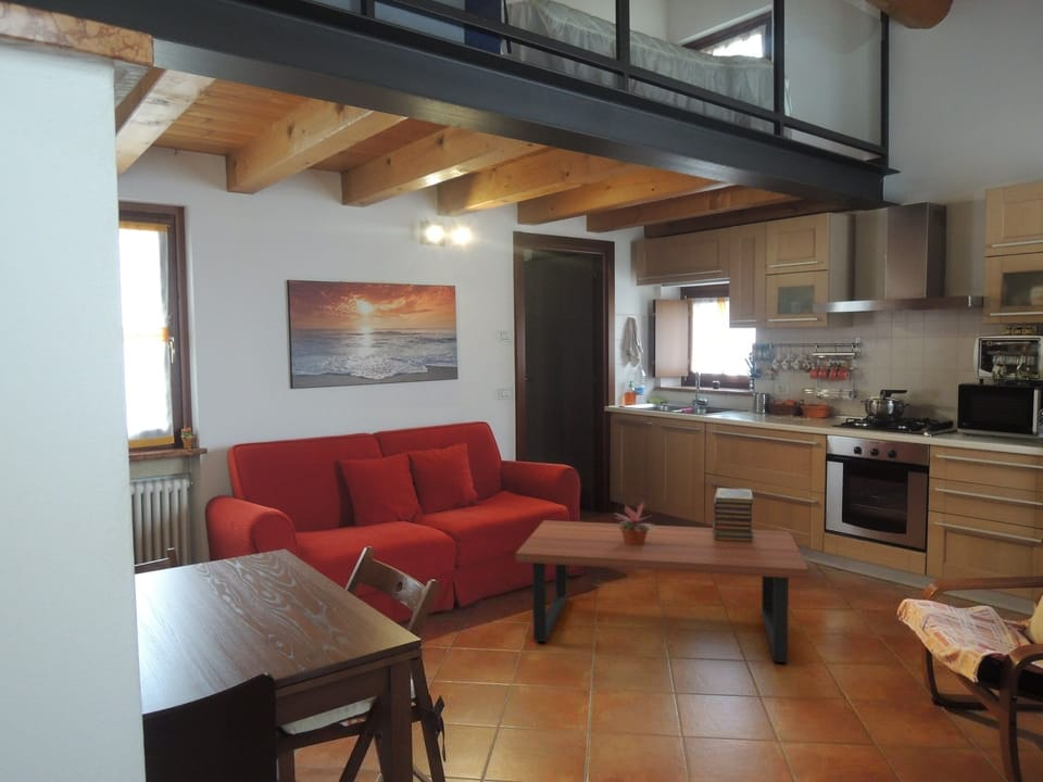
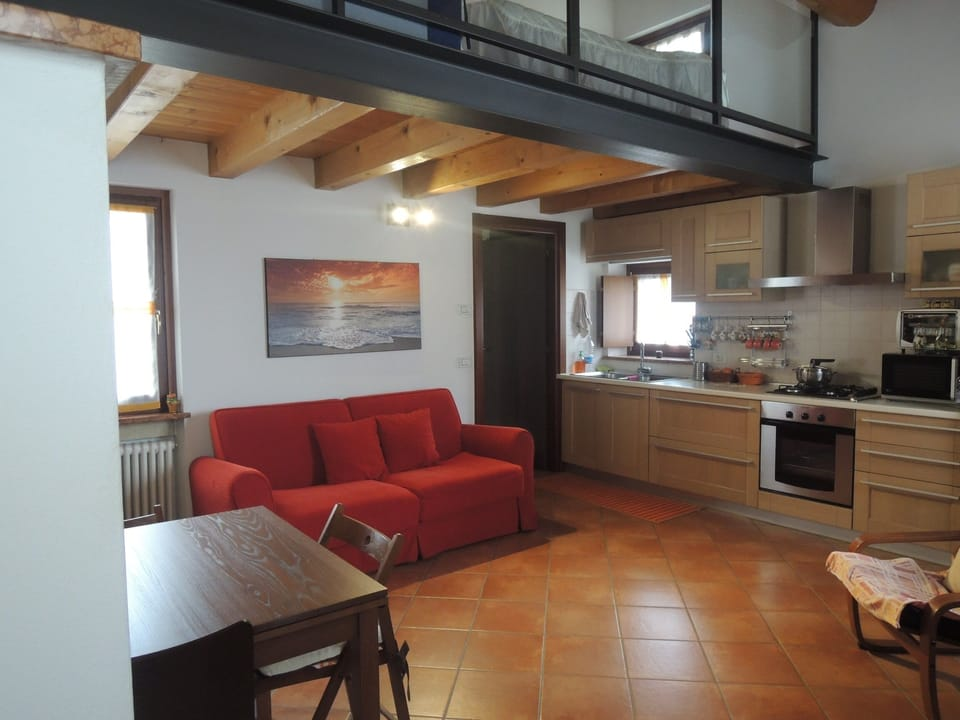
- book stack (732, 514)
- potted plant (634, 521)
- coffee table (658, 569)
